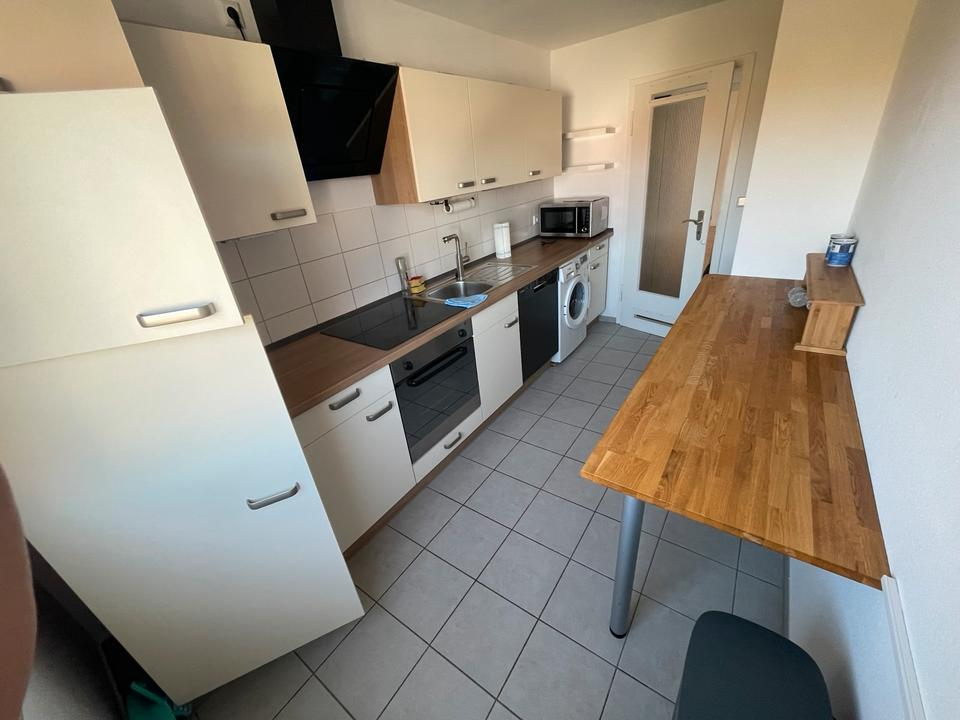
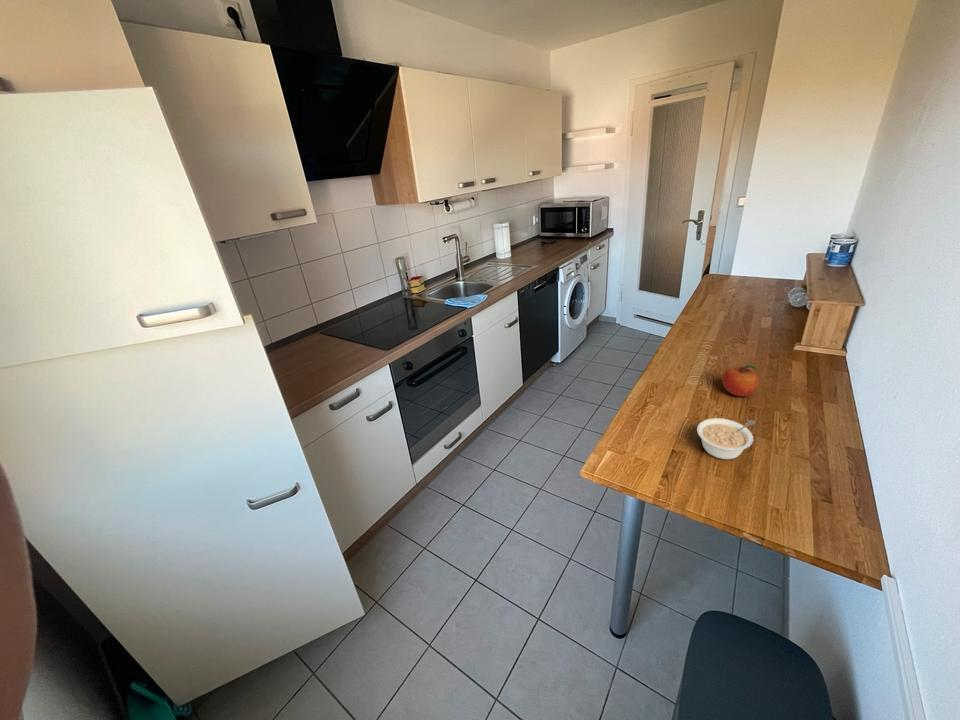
+ fruit (740, 378)
+ legume (723, 437)
